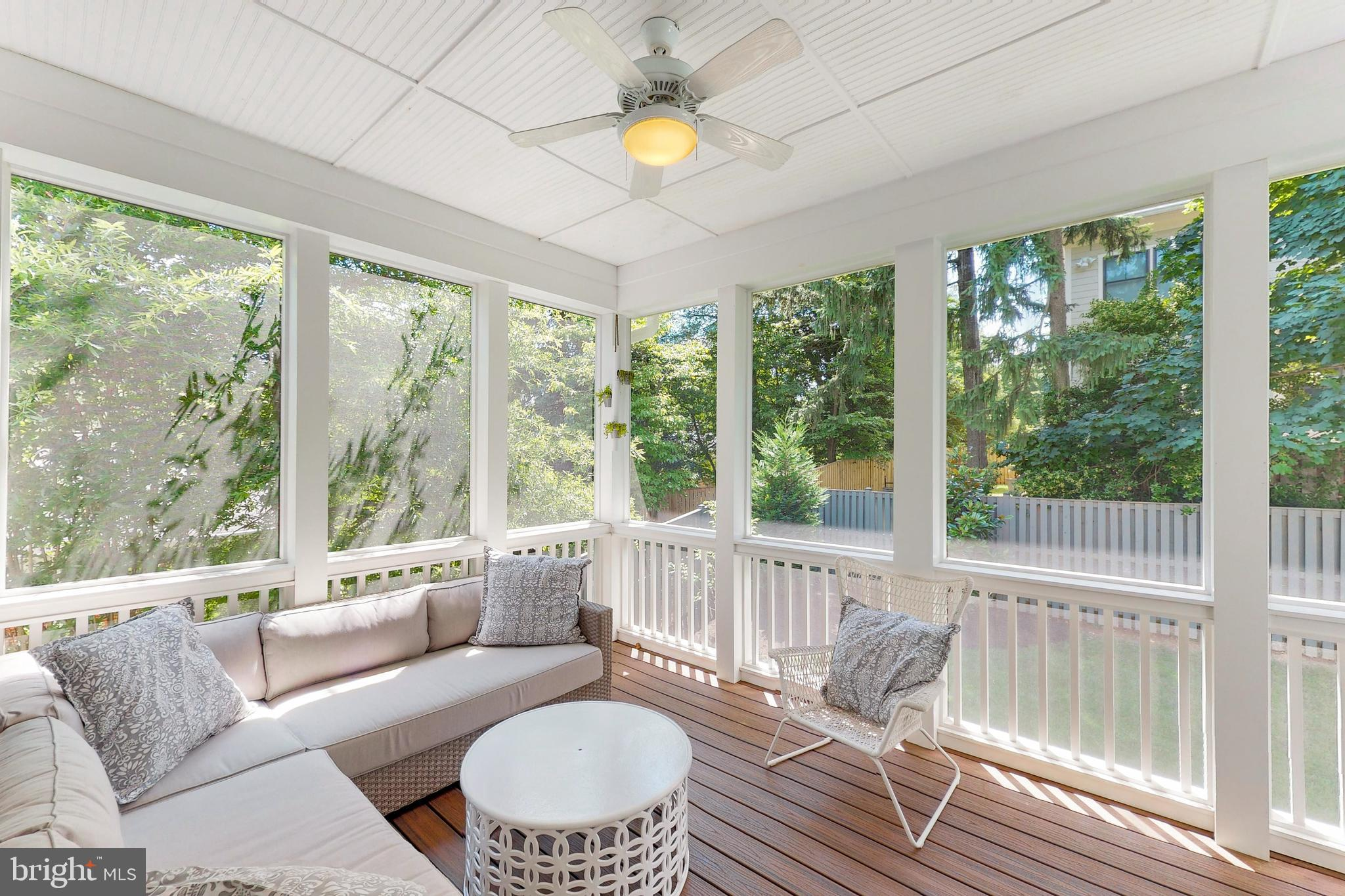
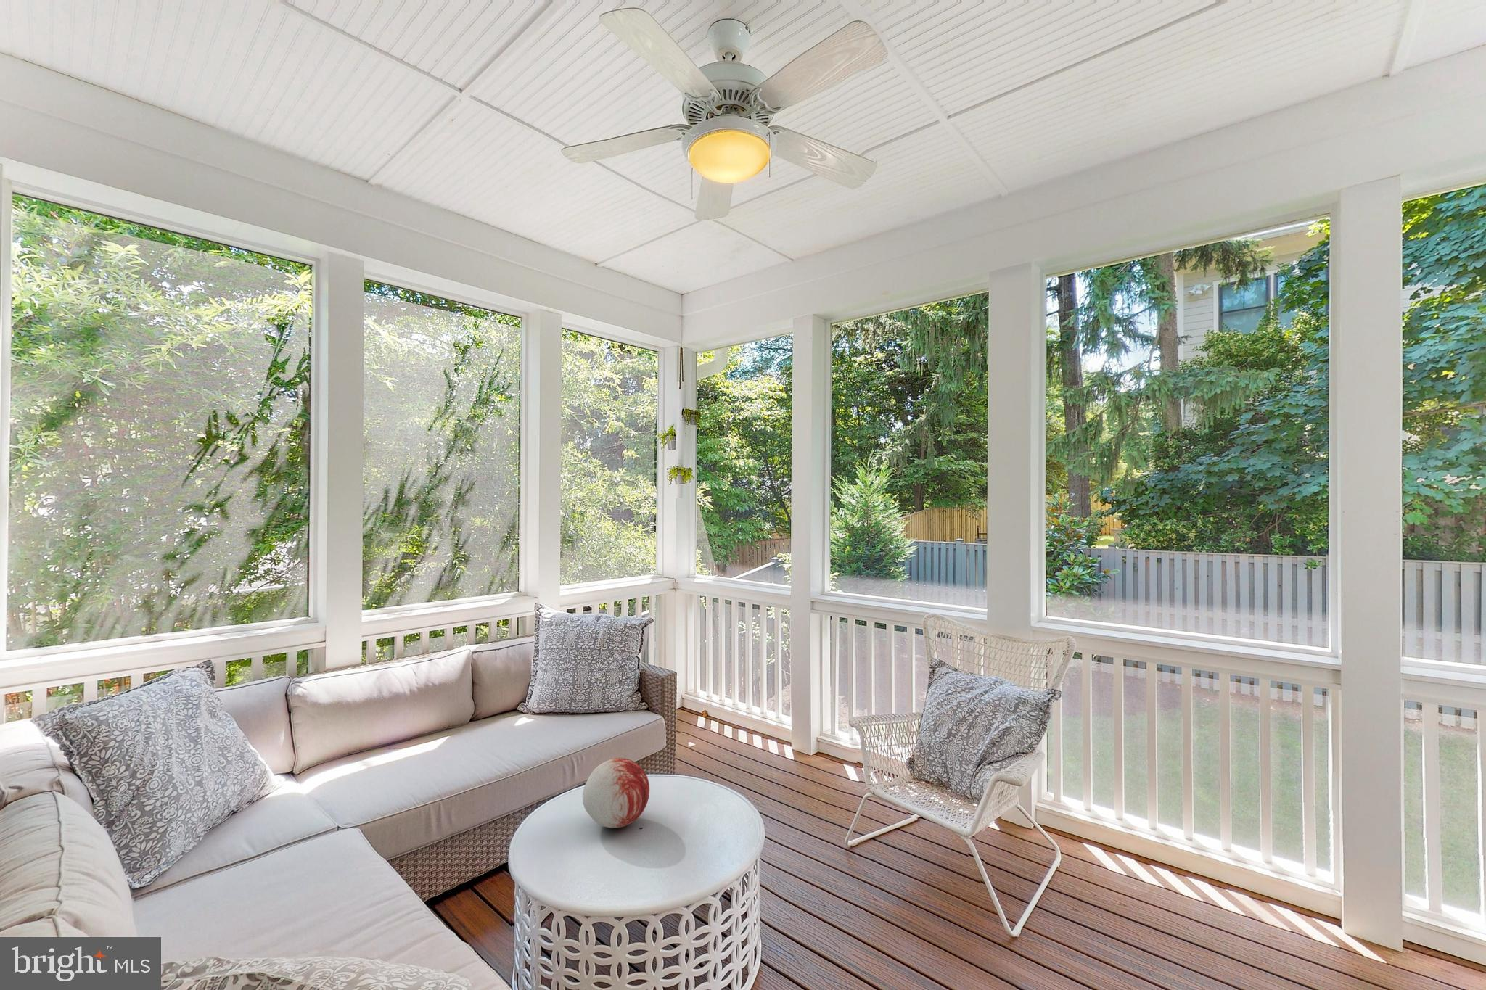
+ decorative orb (616, 792)
